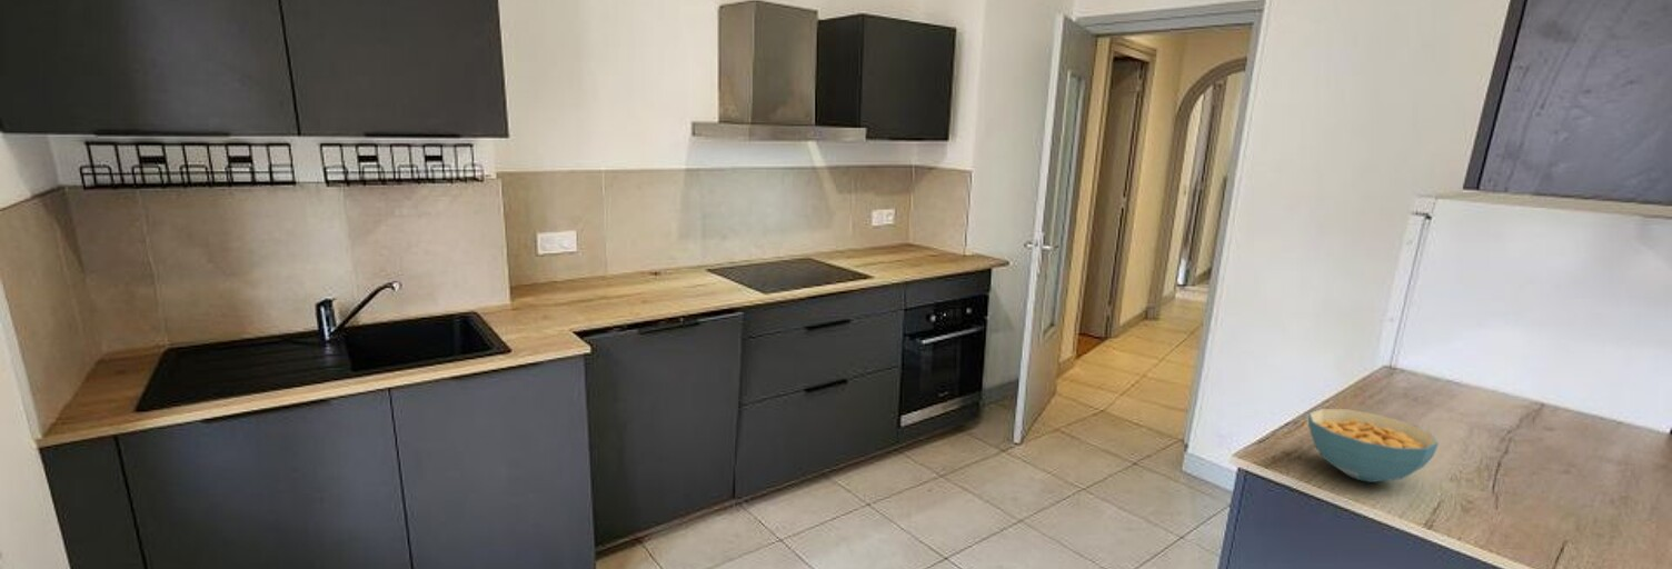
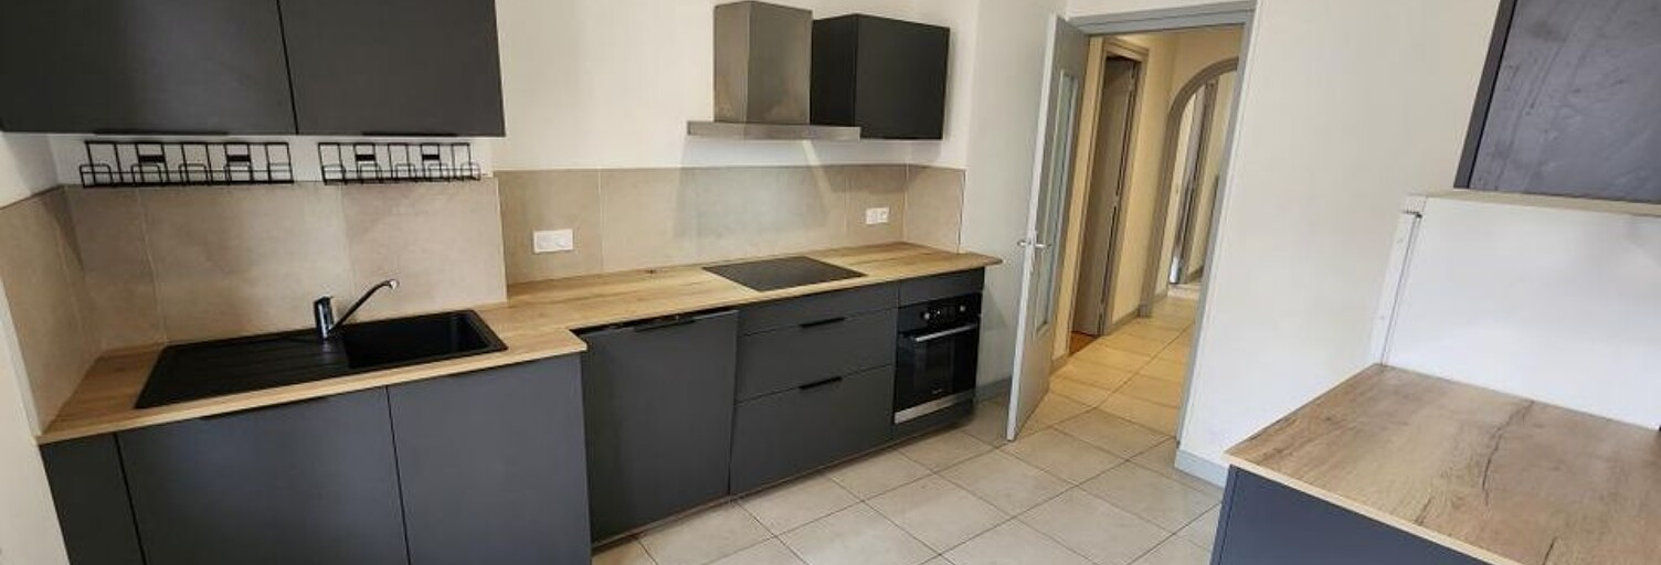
- cereal bowl (1365, 451)
